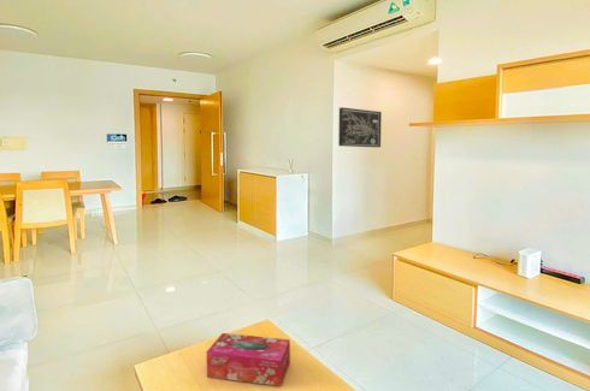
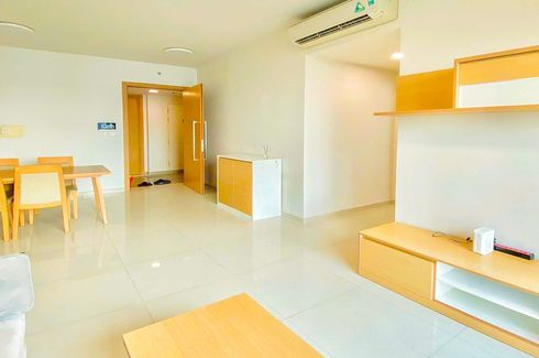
- wall art (360, 128)
- tissue box (249, 357)
